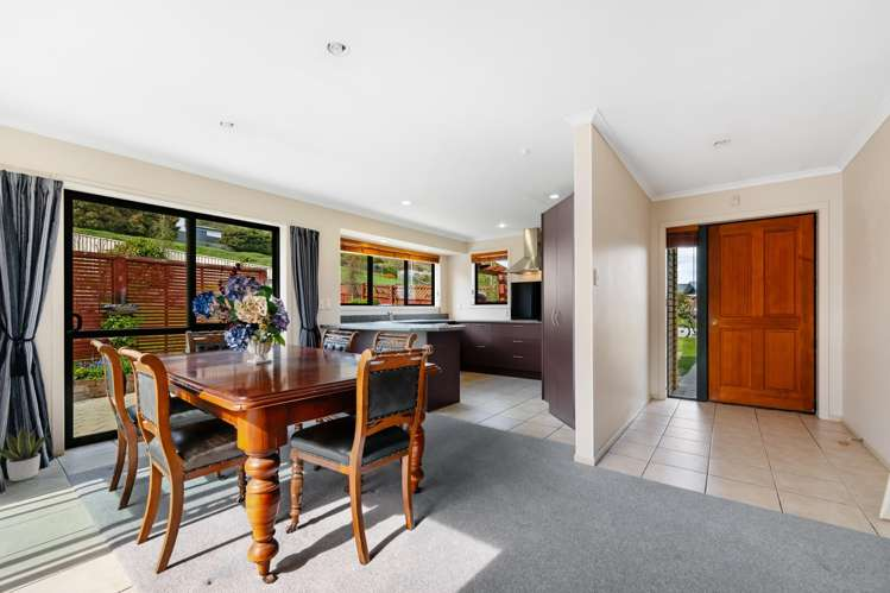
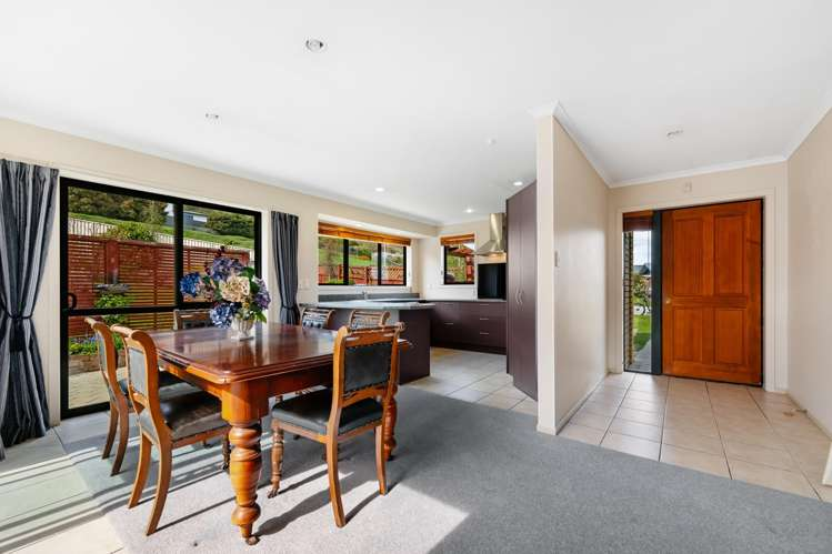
- potted plant (24, 450)
